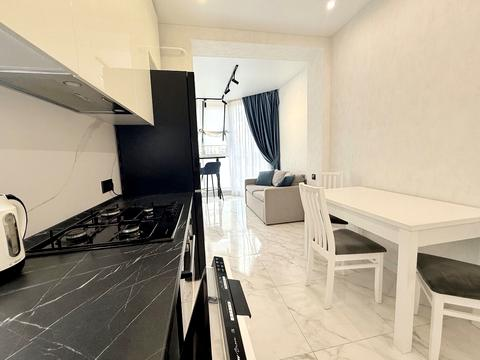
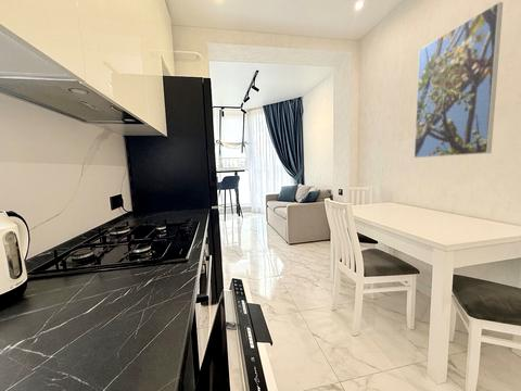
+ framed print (449, 94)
